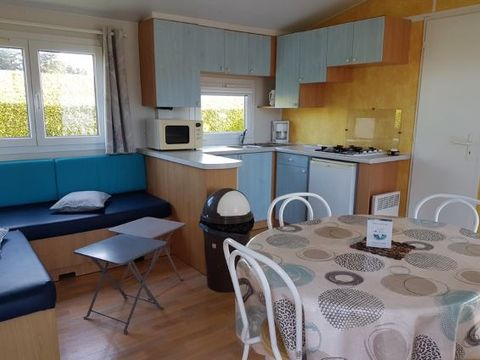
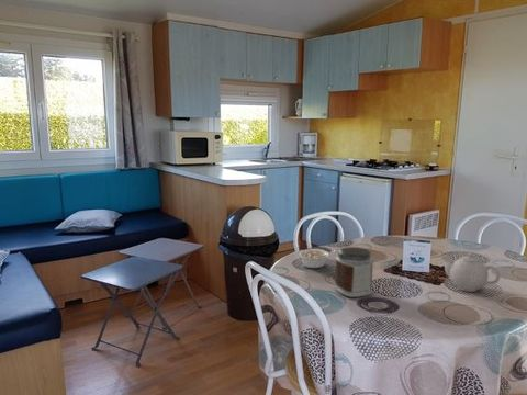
+ teapot (469, 270)
+ jar (354, 270)
+ legume (314, 258)
